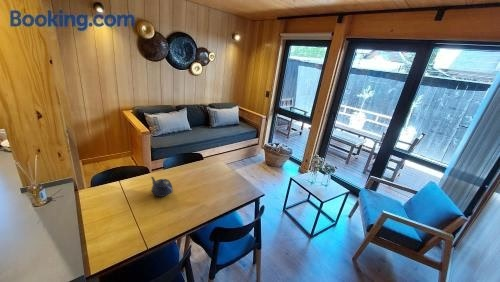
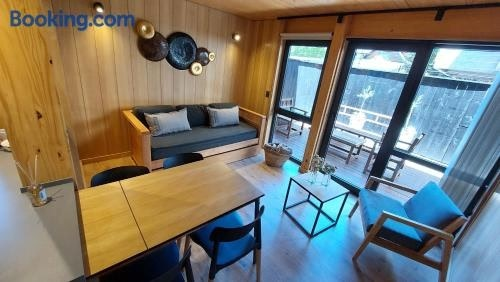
- teapot (161, 185)
